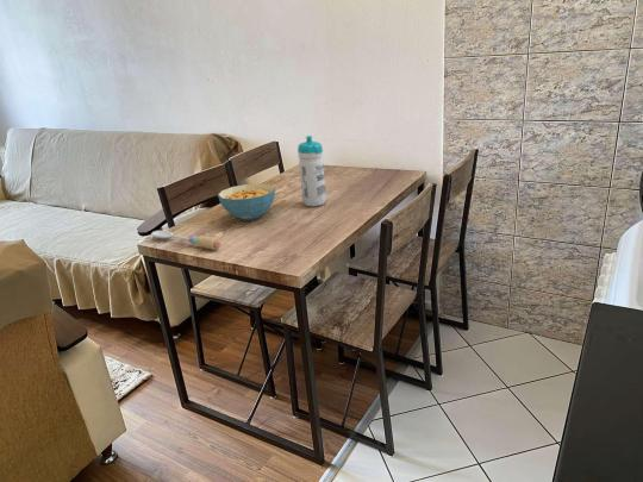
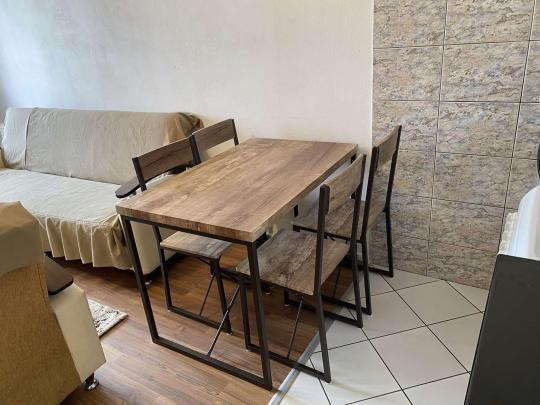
- spoon (183, 238)
- water bottle (312, 170)
- cereal bowl (248, 204)
